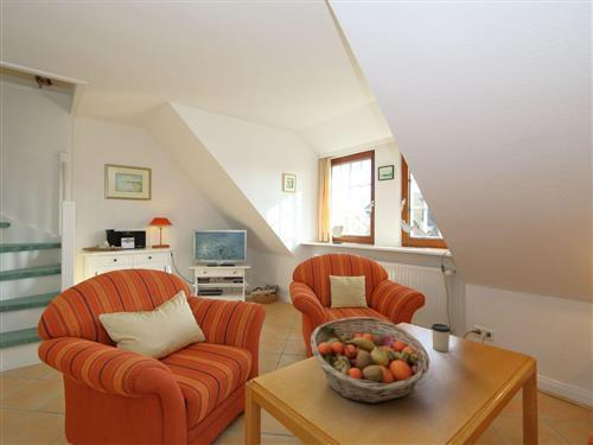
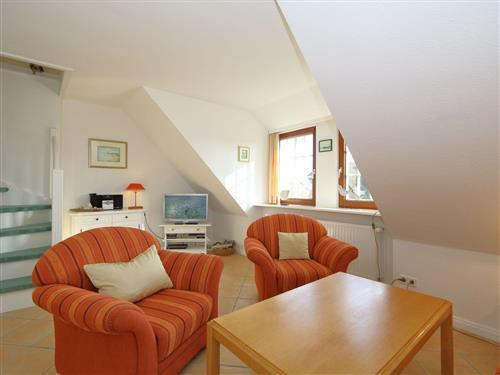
- fruit basket (368, 355)
- cup (440, 337)
